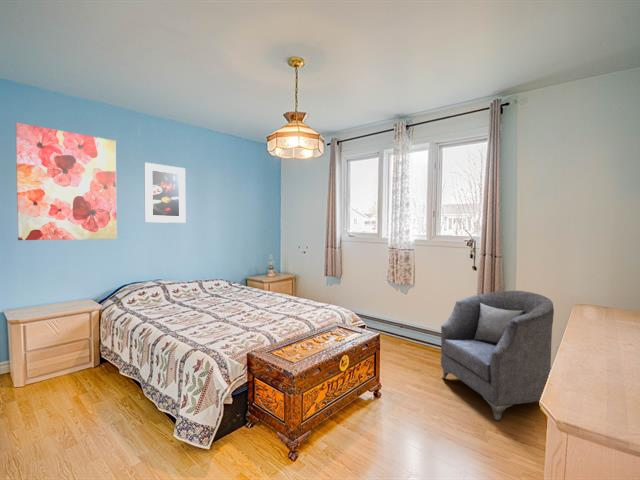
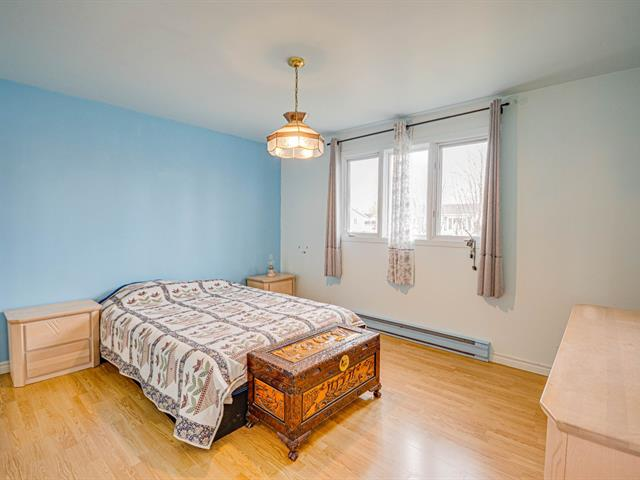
- wall art (70, 186)
- armchair (499, 343)
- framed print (165, 194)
